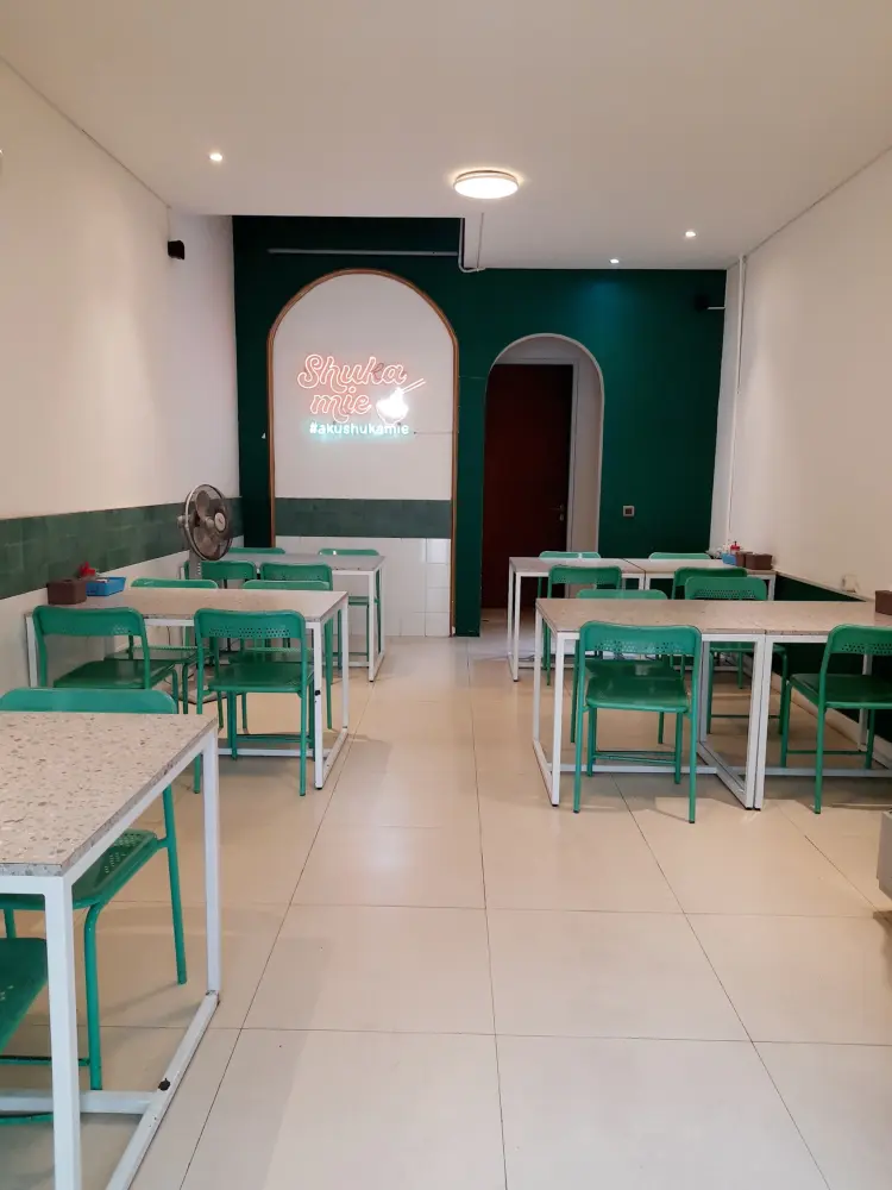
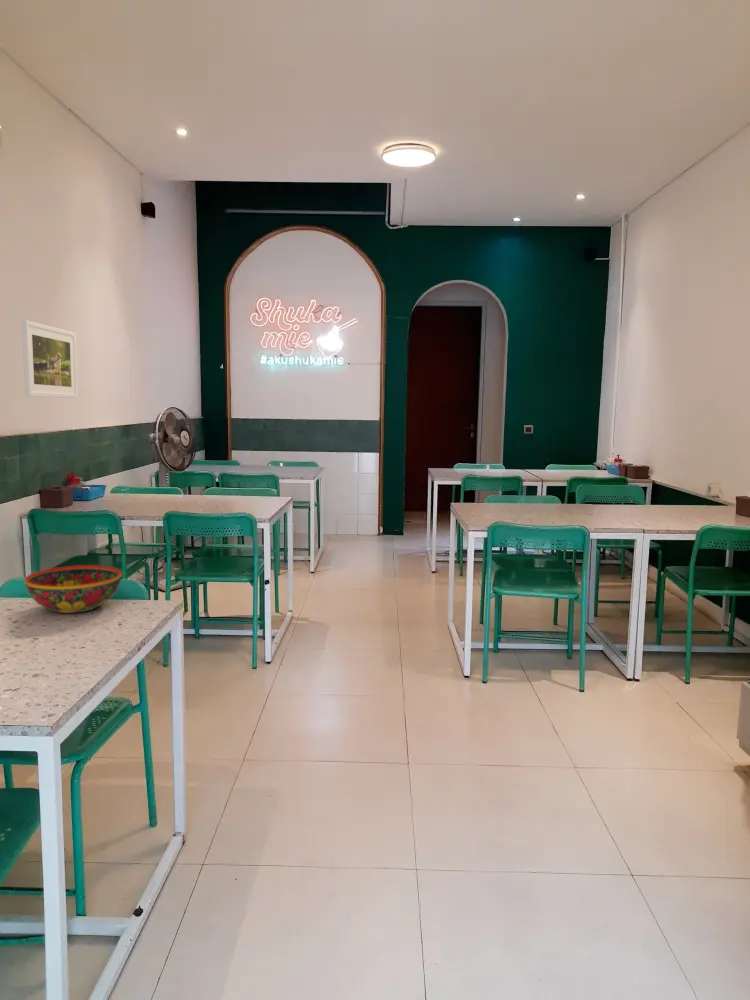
+ bowl (74, 591)
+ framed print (52, 362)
